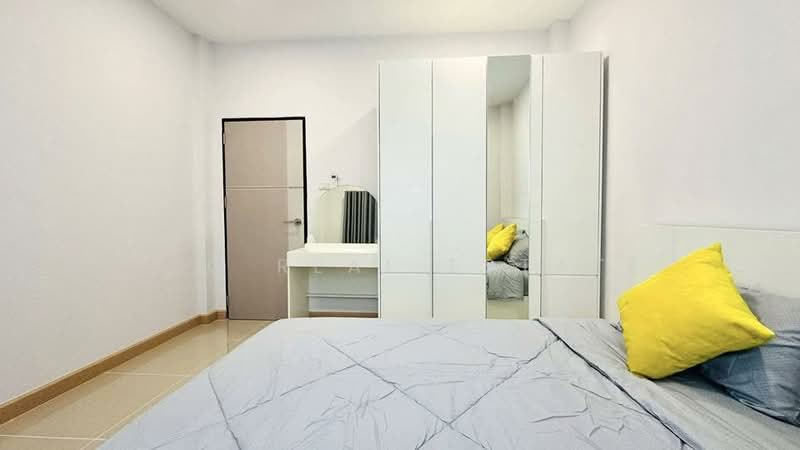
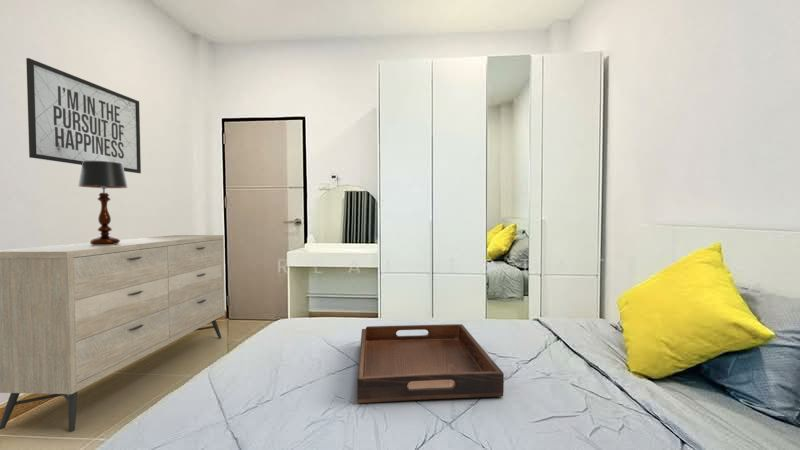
+ serving tray (420, 355)
+ table lamp (104, 203)
+ mirror (92, 125)
+ dresser (139, 306)
